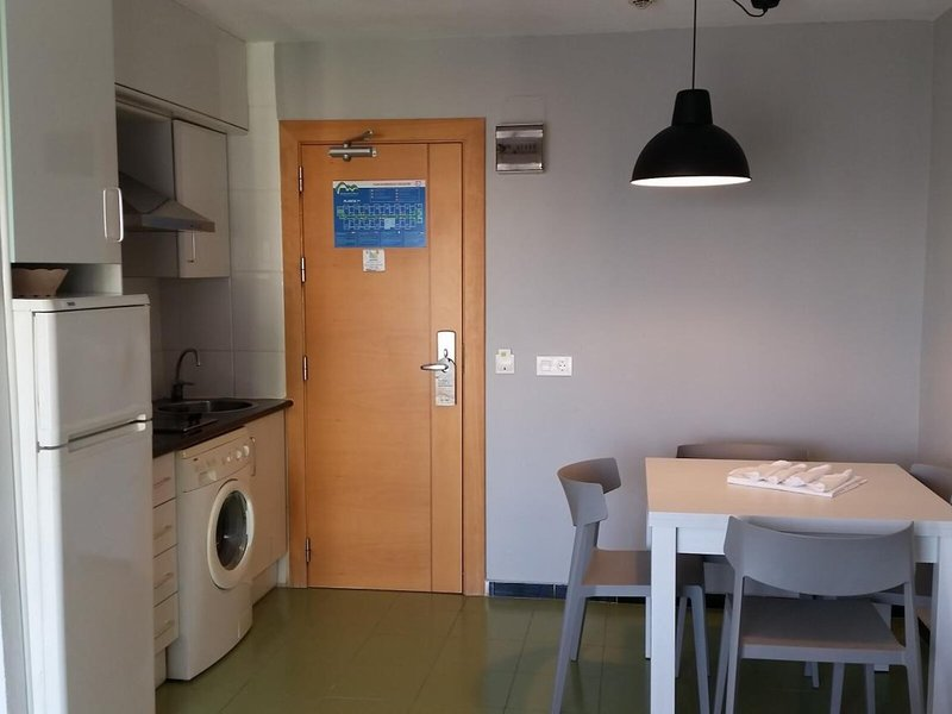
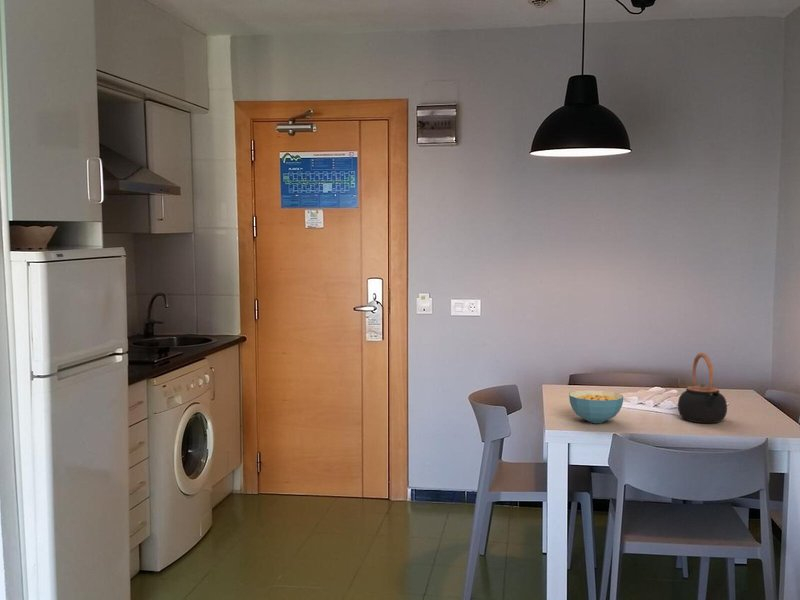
+ teapot (704, 387)
+ cereal bowl (595, 408)
